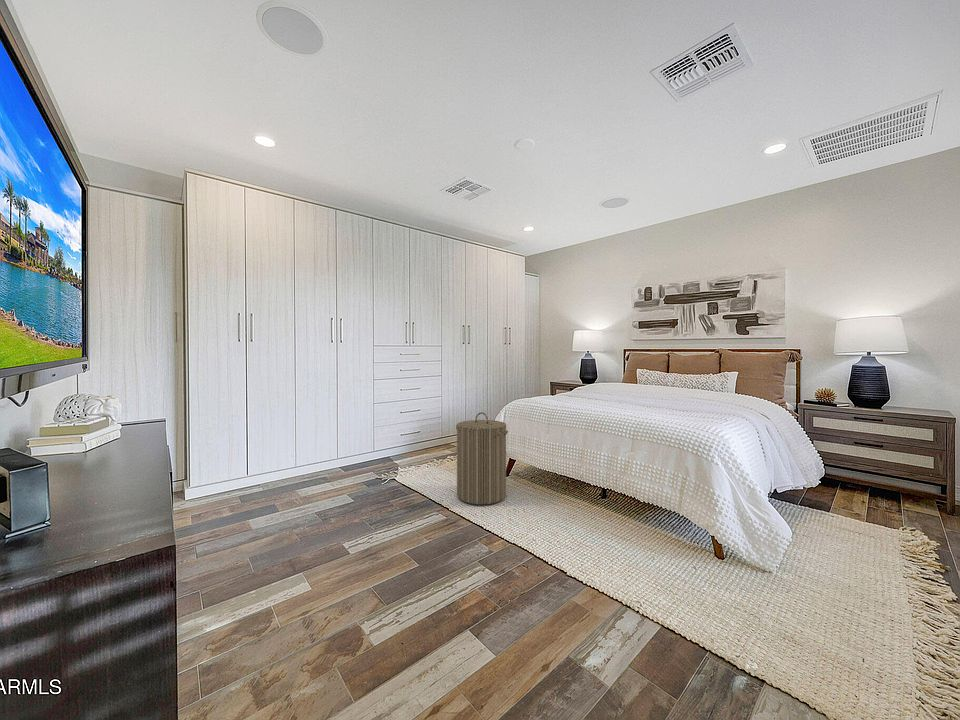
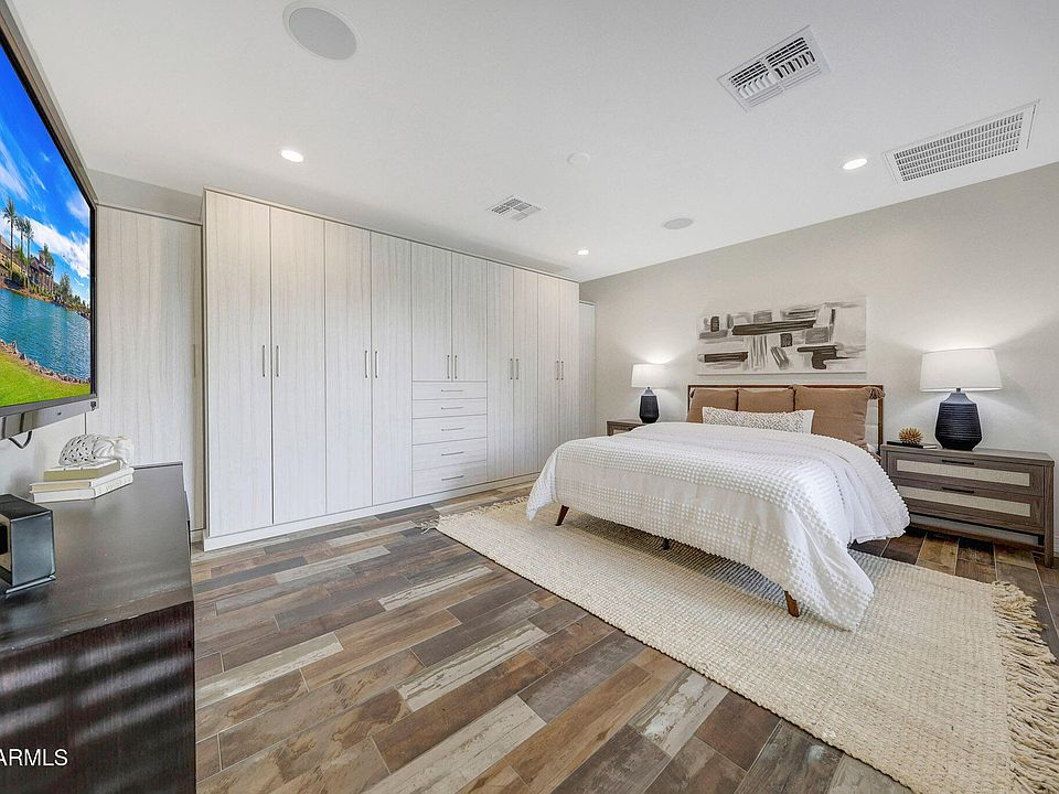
- laundry hamper (481, 454)
